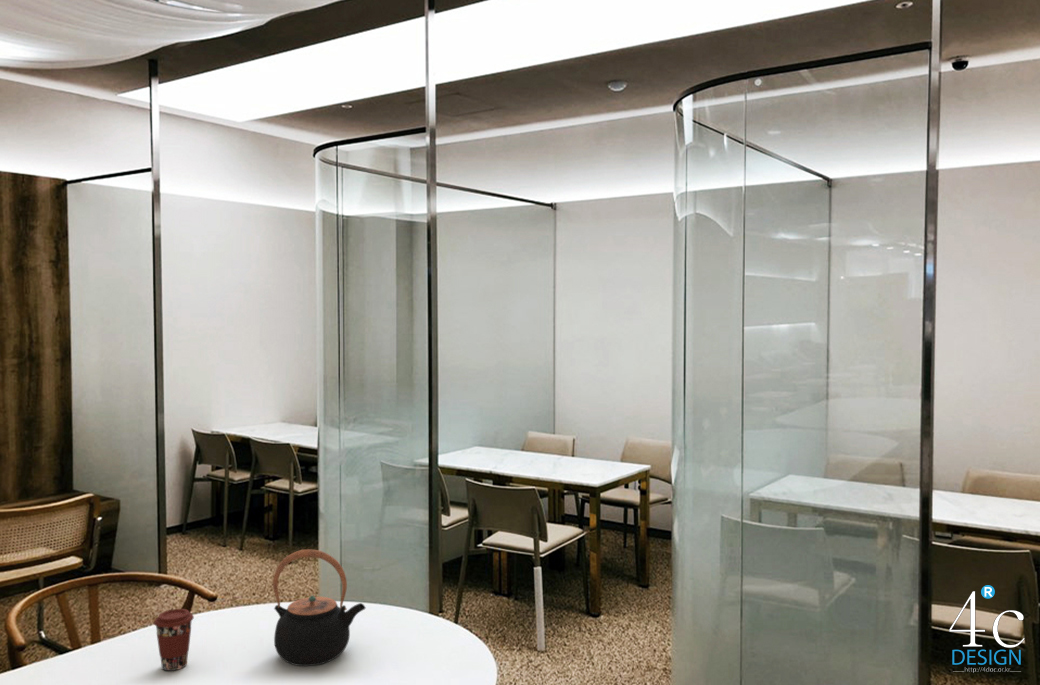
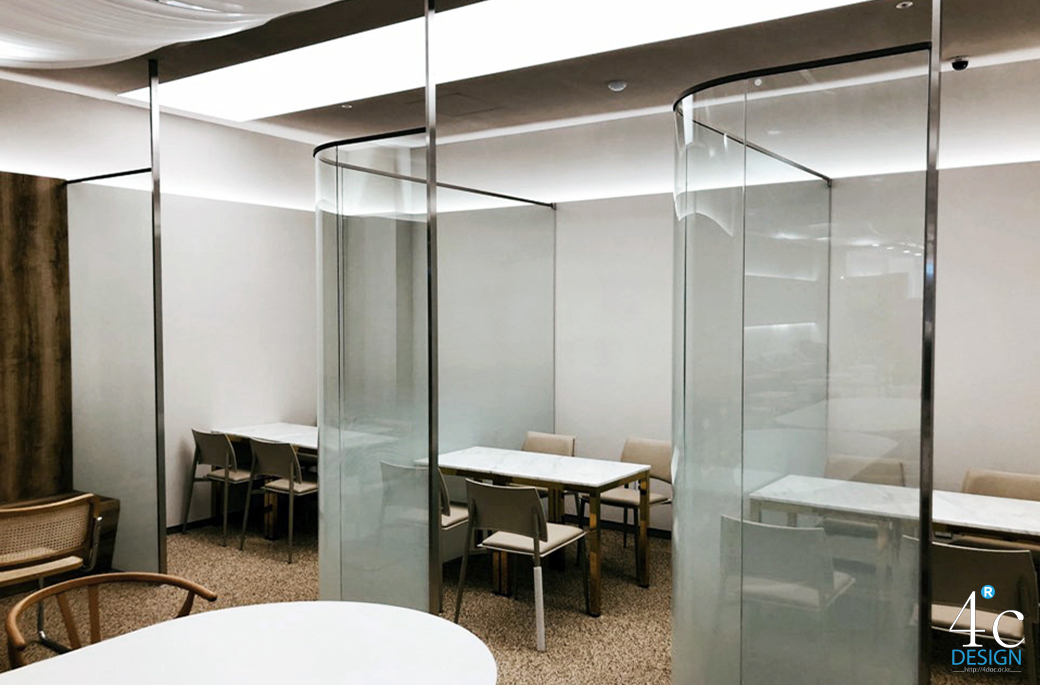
- teapot (319, 602)
- coffee cup (174, 639)
